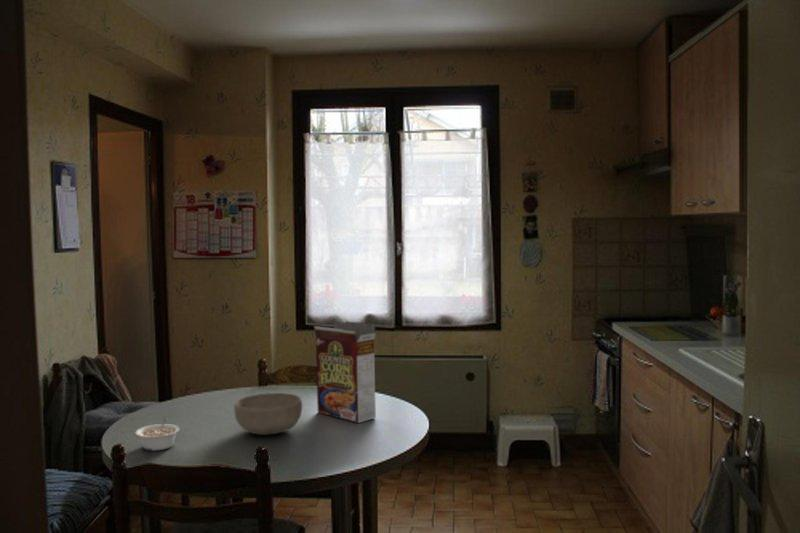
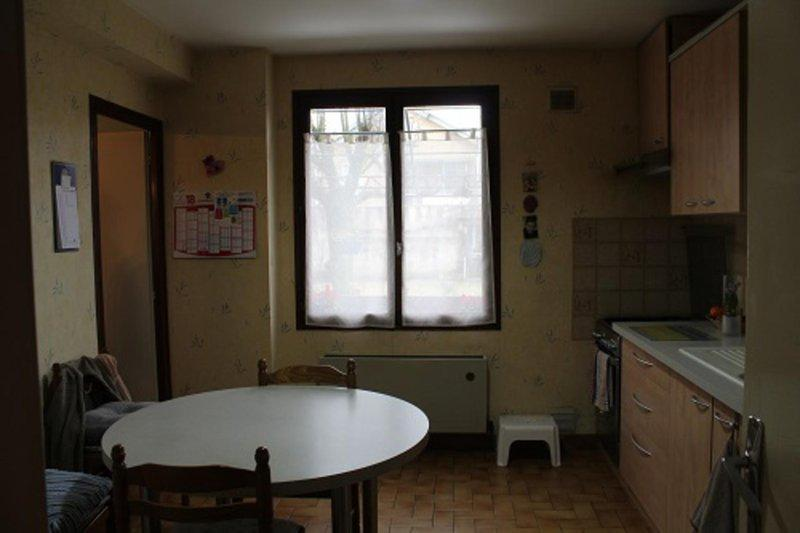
- cereal box (344, 369)
- bowl (269, 415)
- legume (157, 436)
